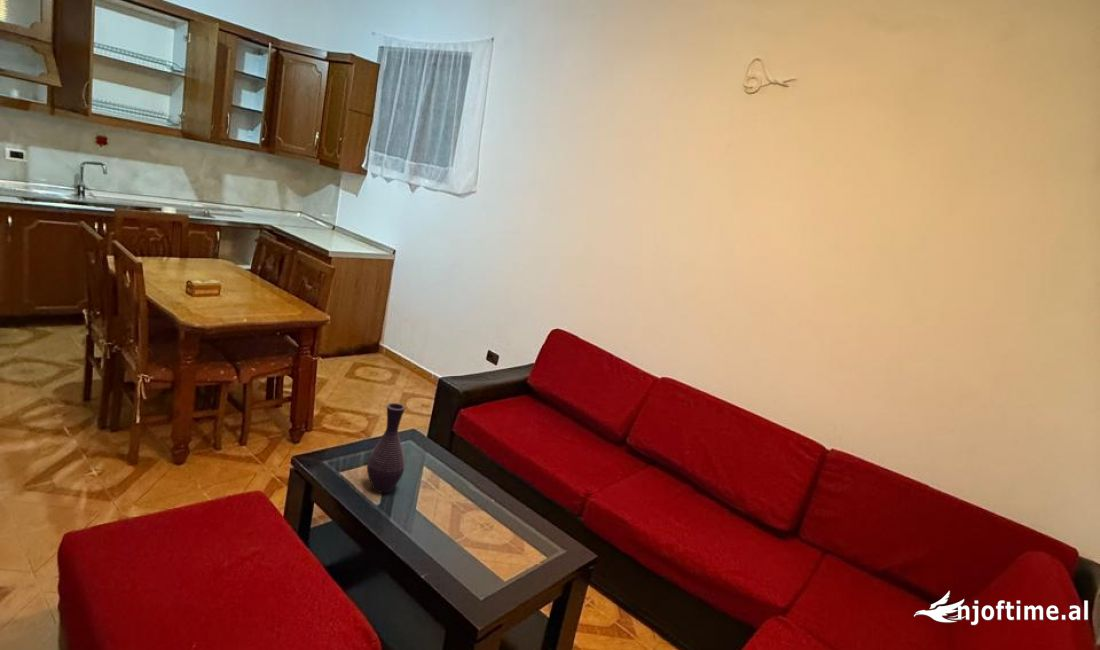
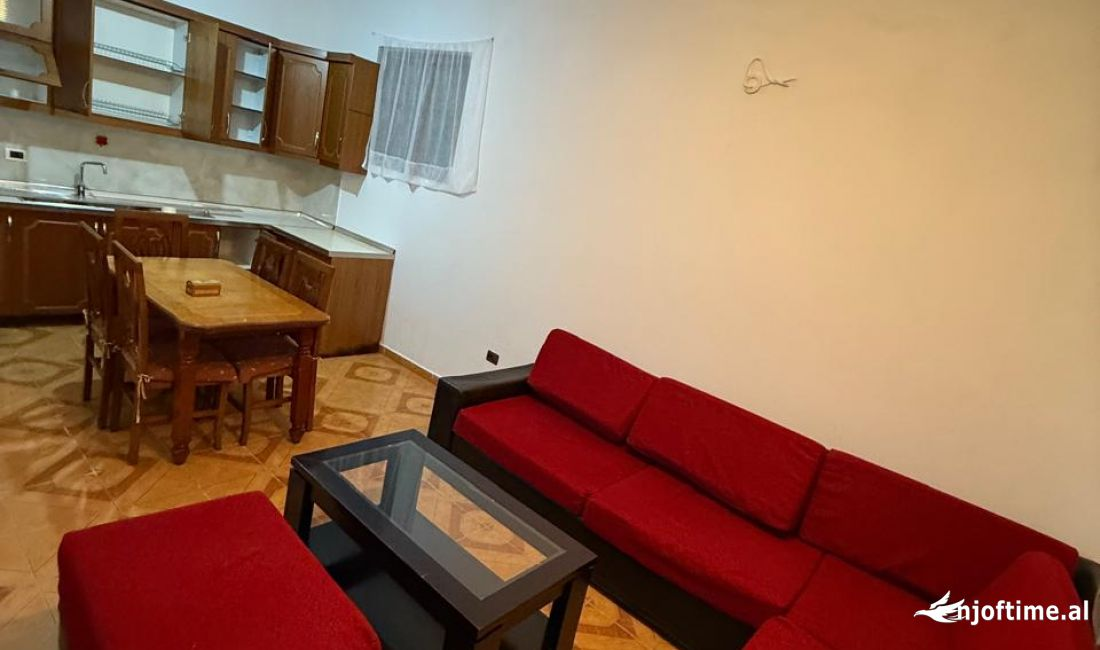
- vase (389, 447)
